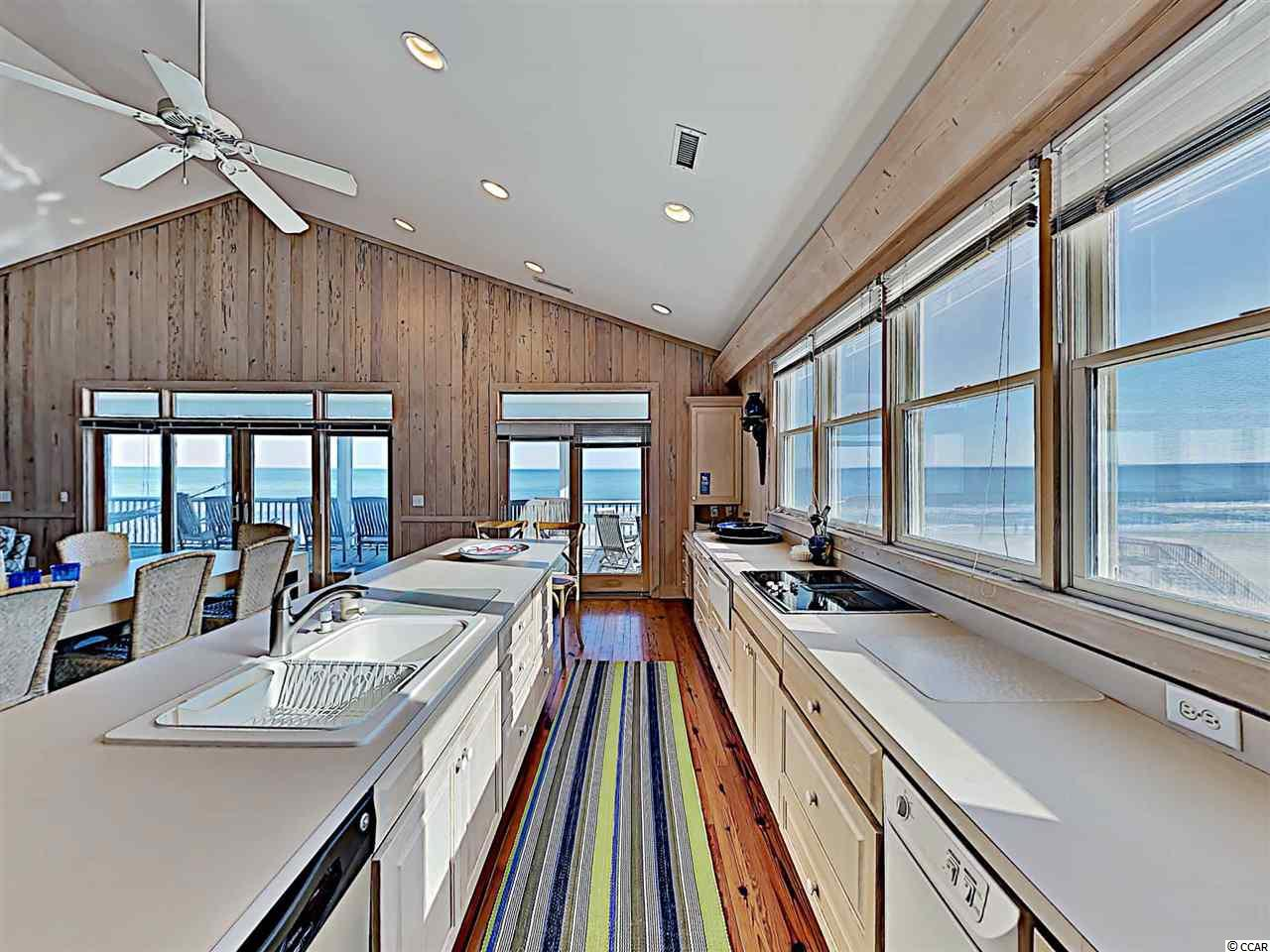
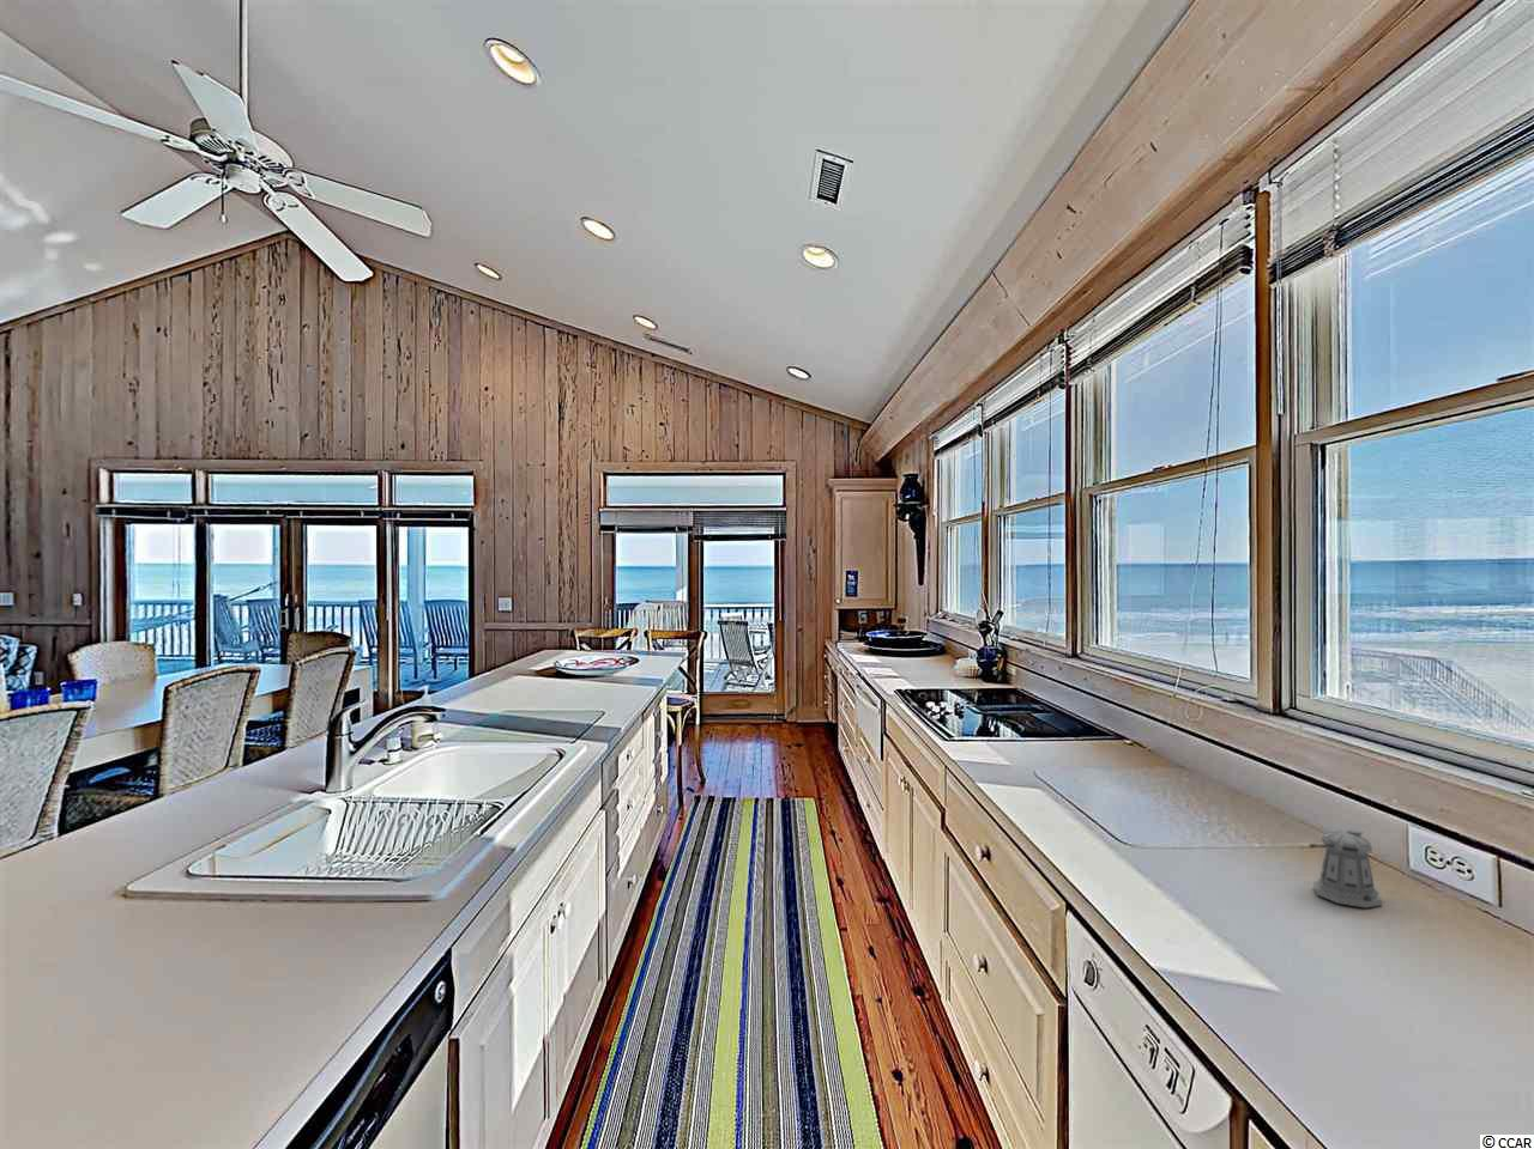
+ pepper shaker (1341, 863)
